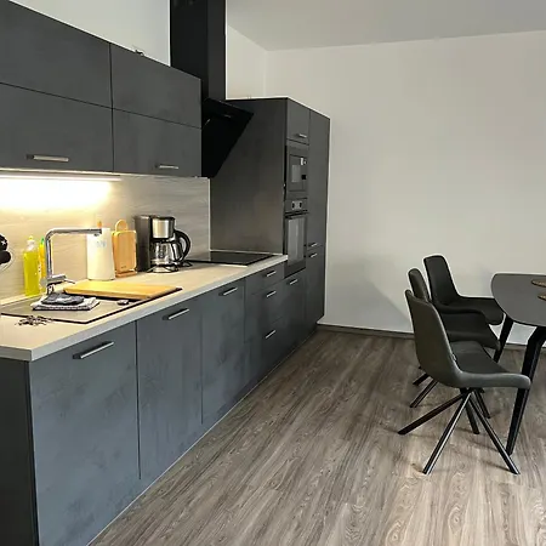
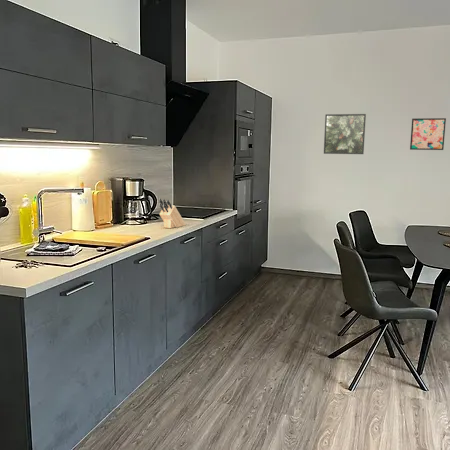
+ wall art (427, 134)
+ knife block (171, 212)
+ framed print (344, 134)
